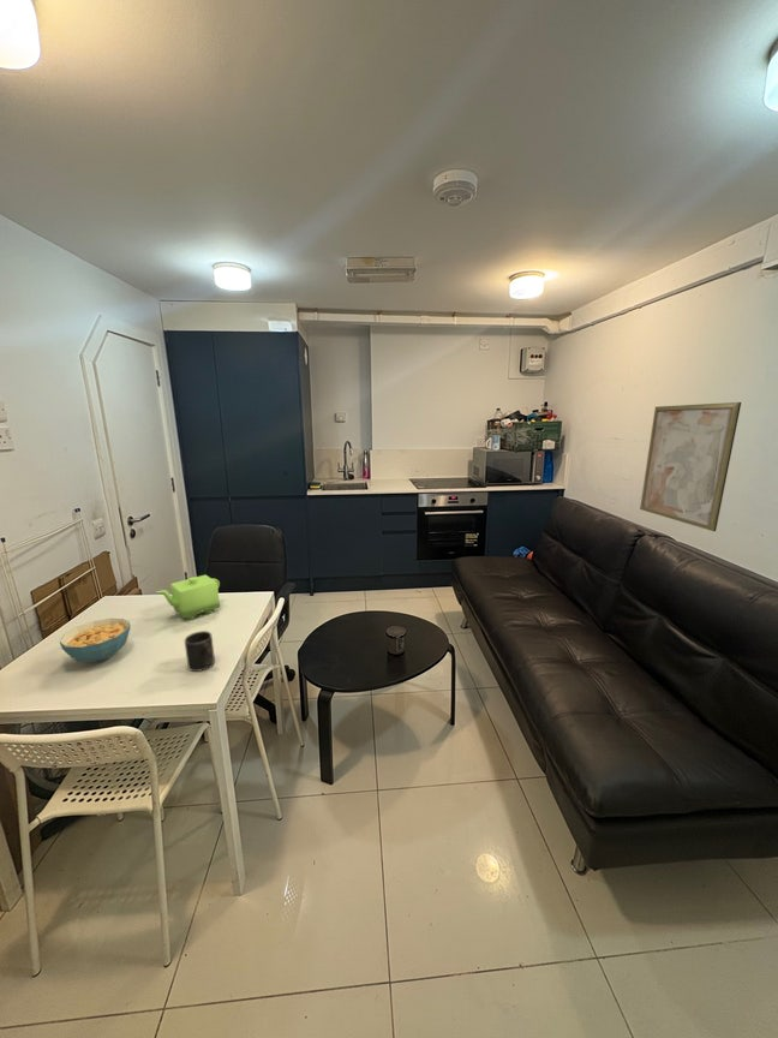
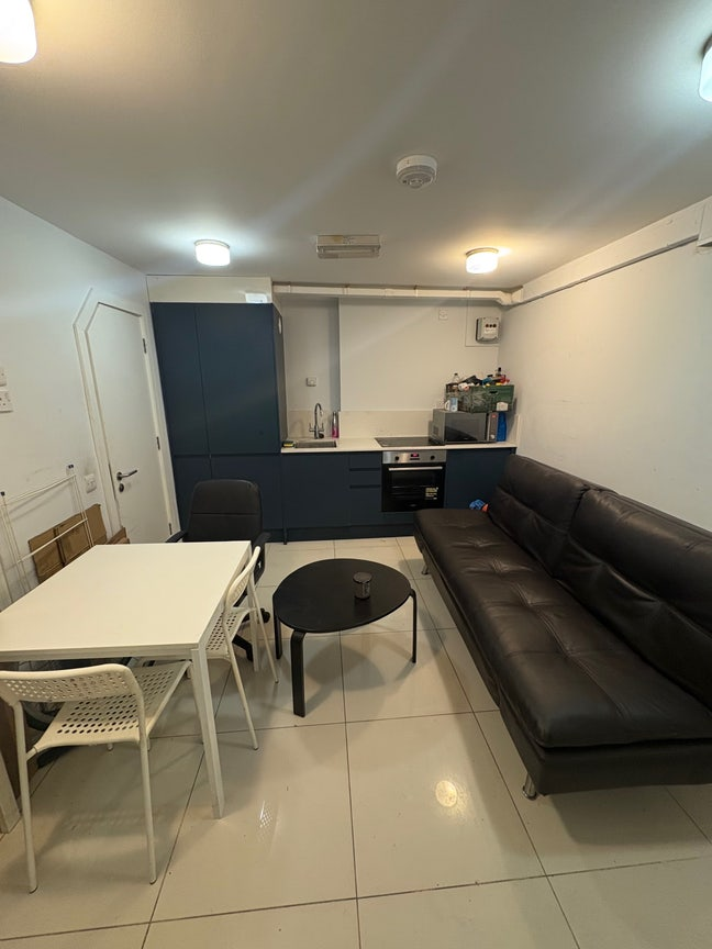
- mug (203, 652)
- wall art (682, 464)
- teapot (190, 596)
- cereal bowl (98, 644)
